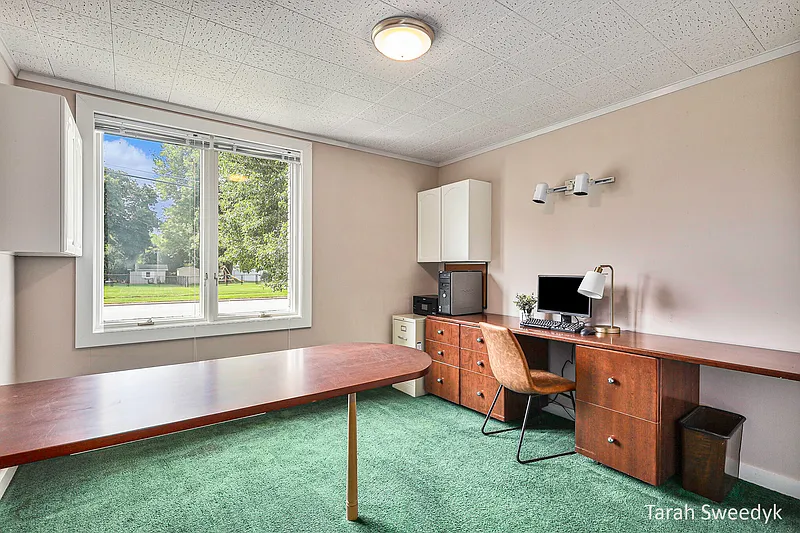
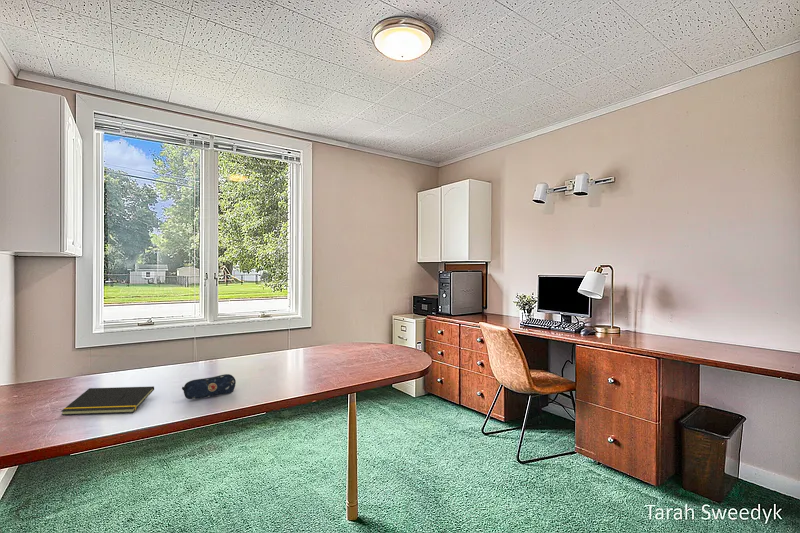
+ notepad (110, 399)
+ pencil case (210, 386)
